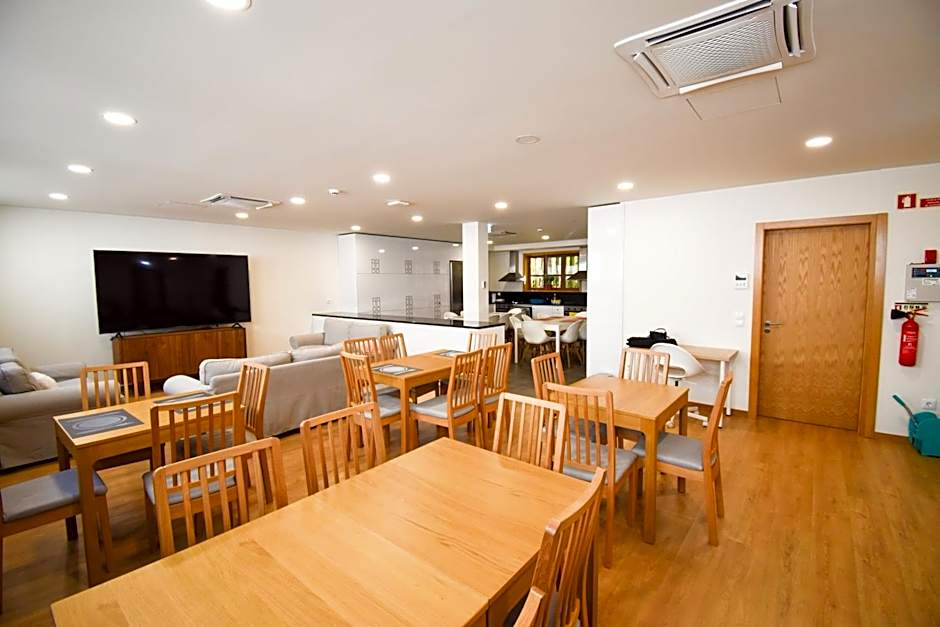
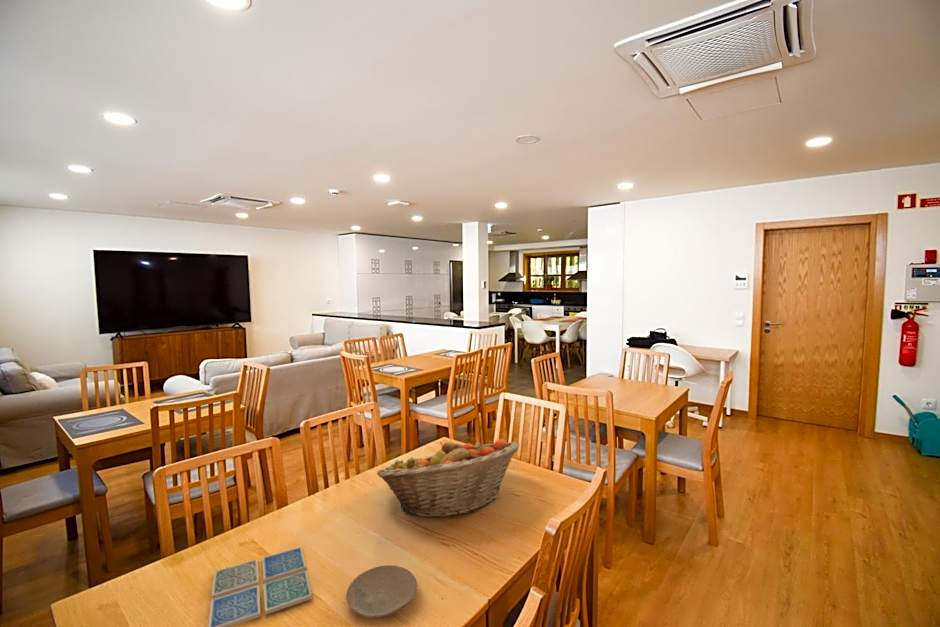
+ fruit basket (451, 469)
+ drink coaster (263, 584)
+ plate (382, 593)
